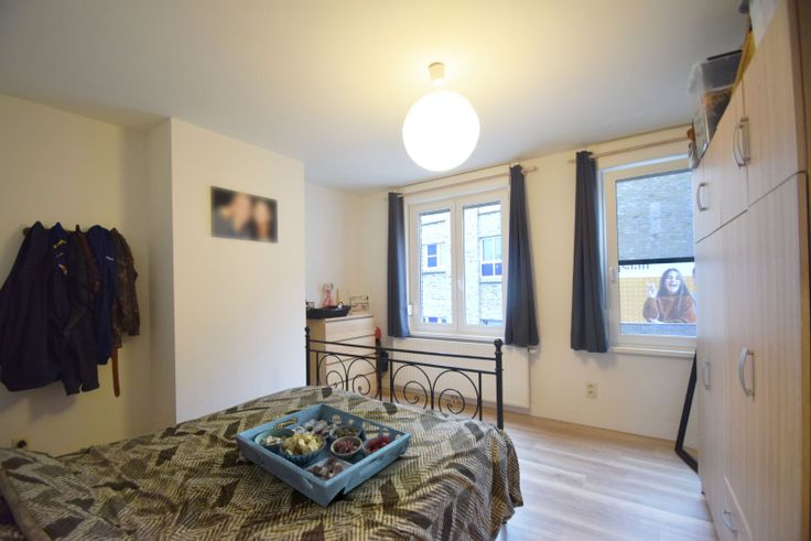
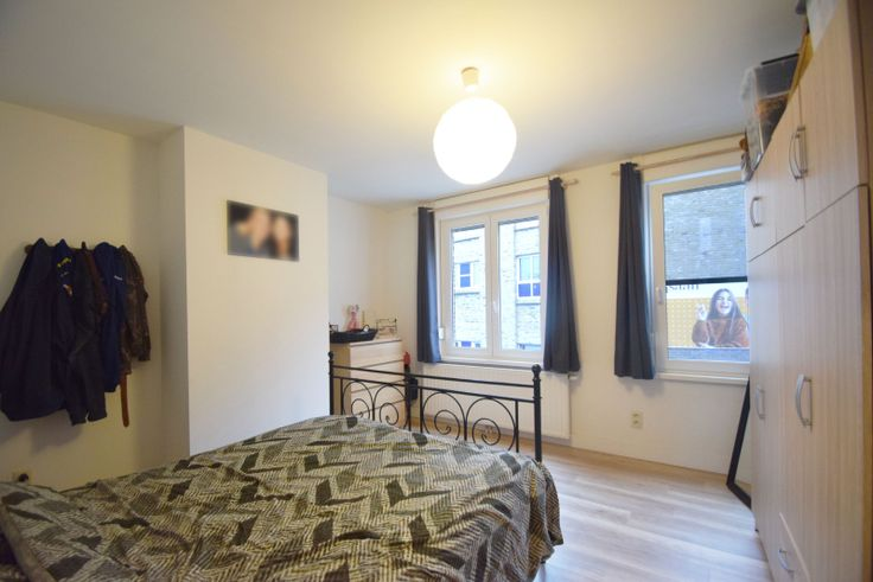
- serving tray (322, 444)
